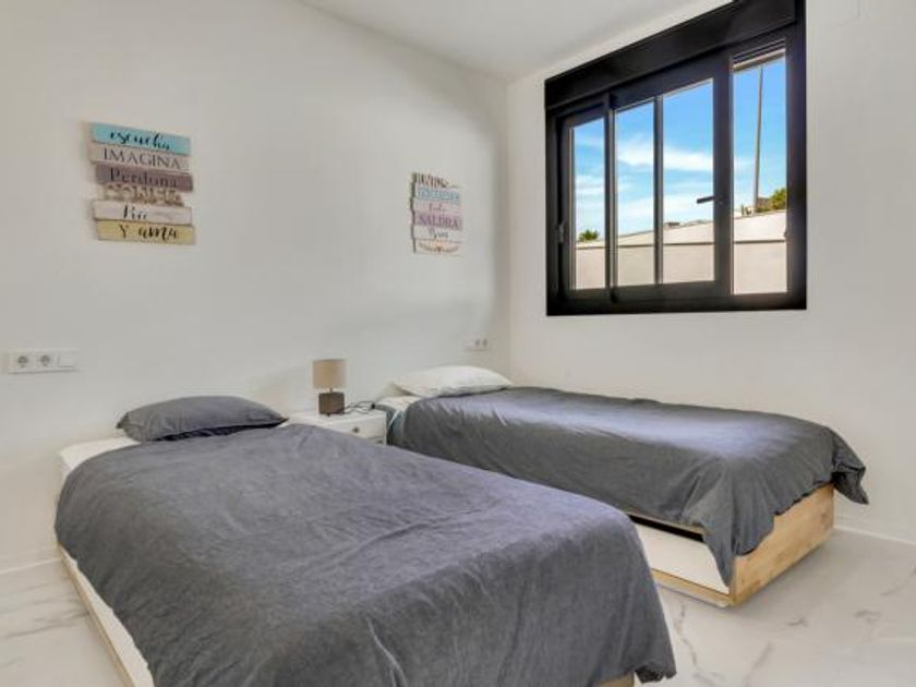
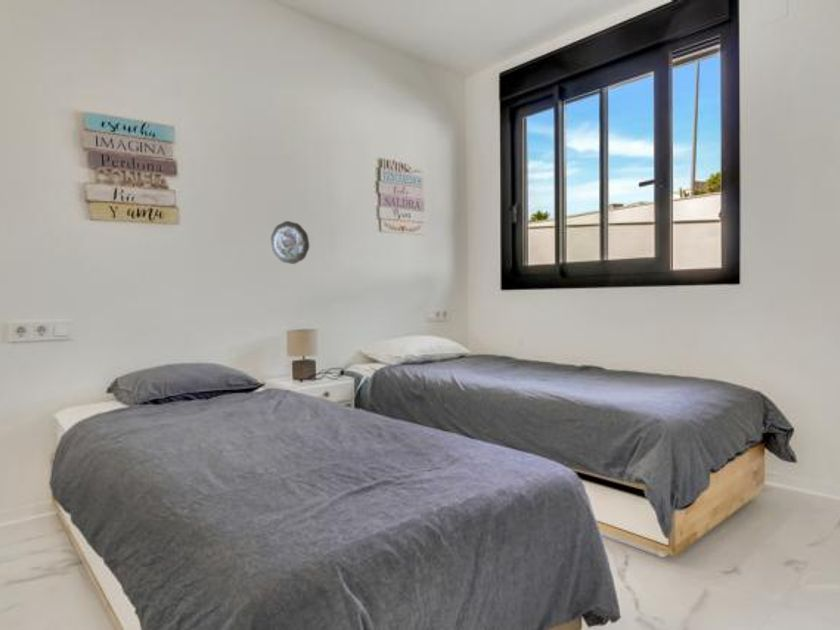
+ decorative plate (289, 242)
